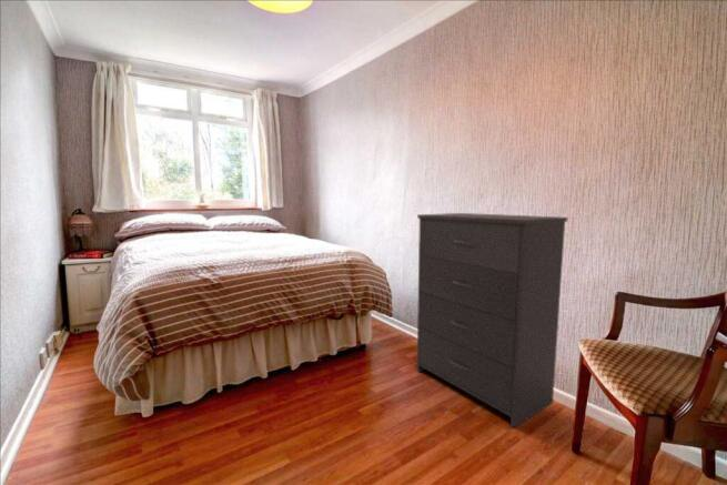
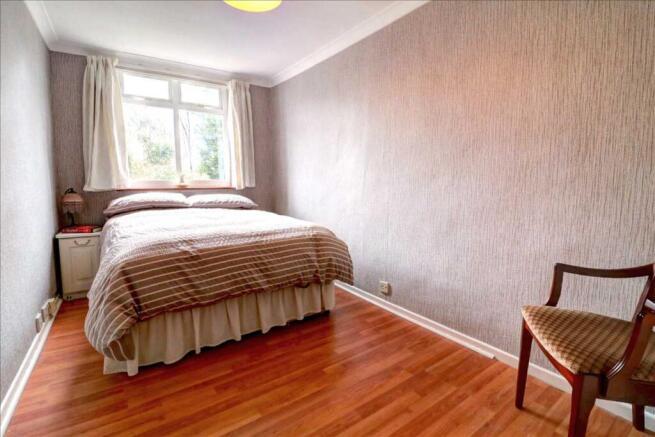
- dresser (481, 303)
